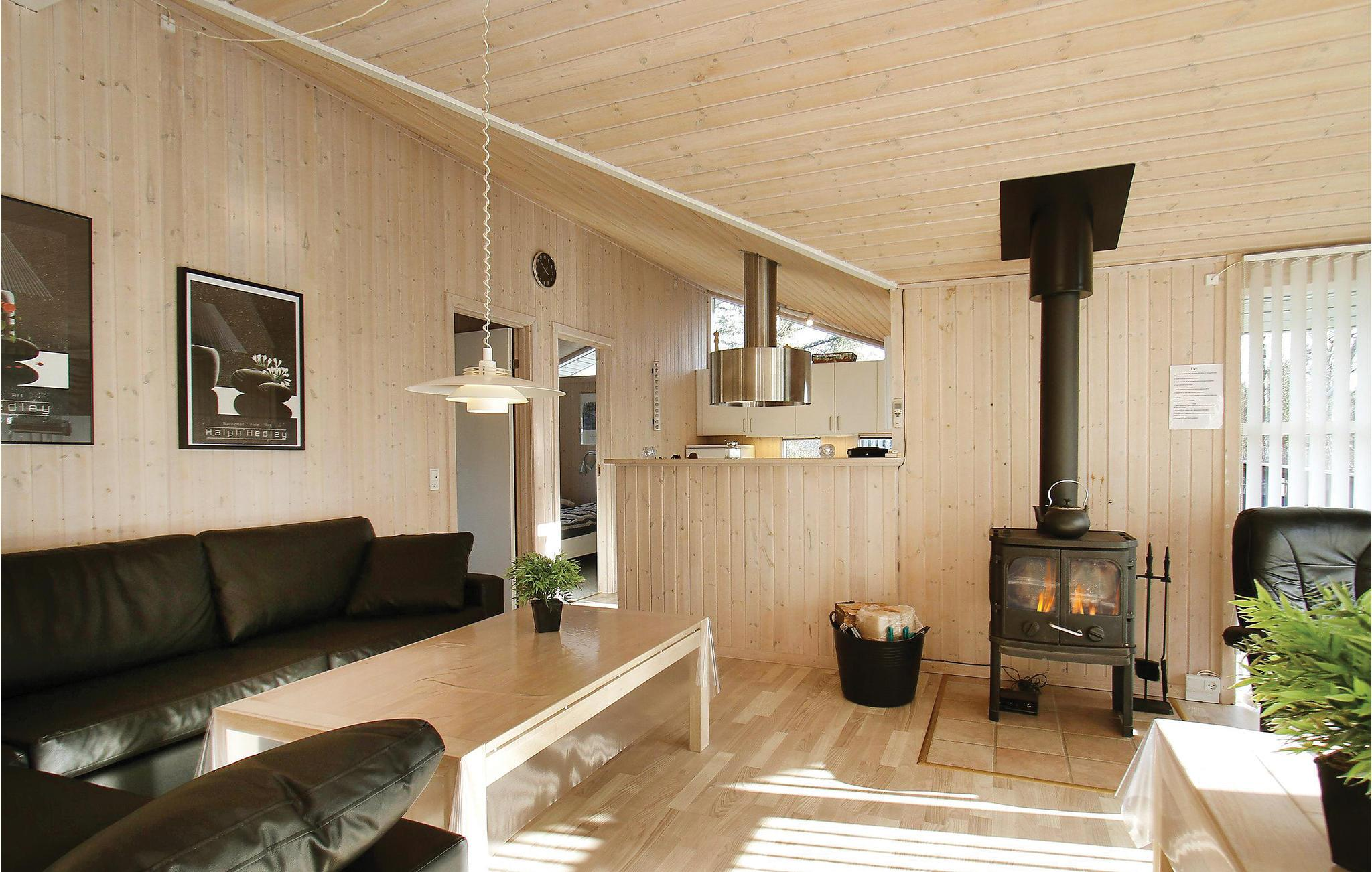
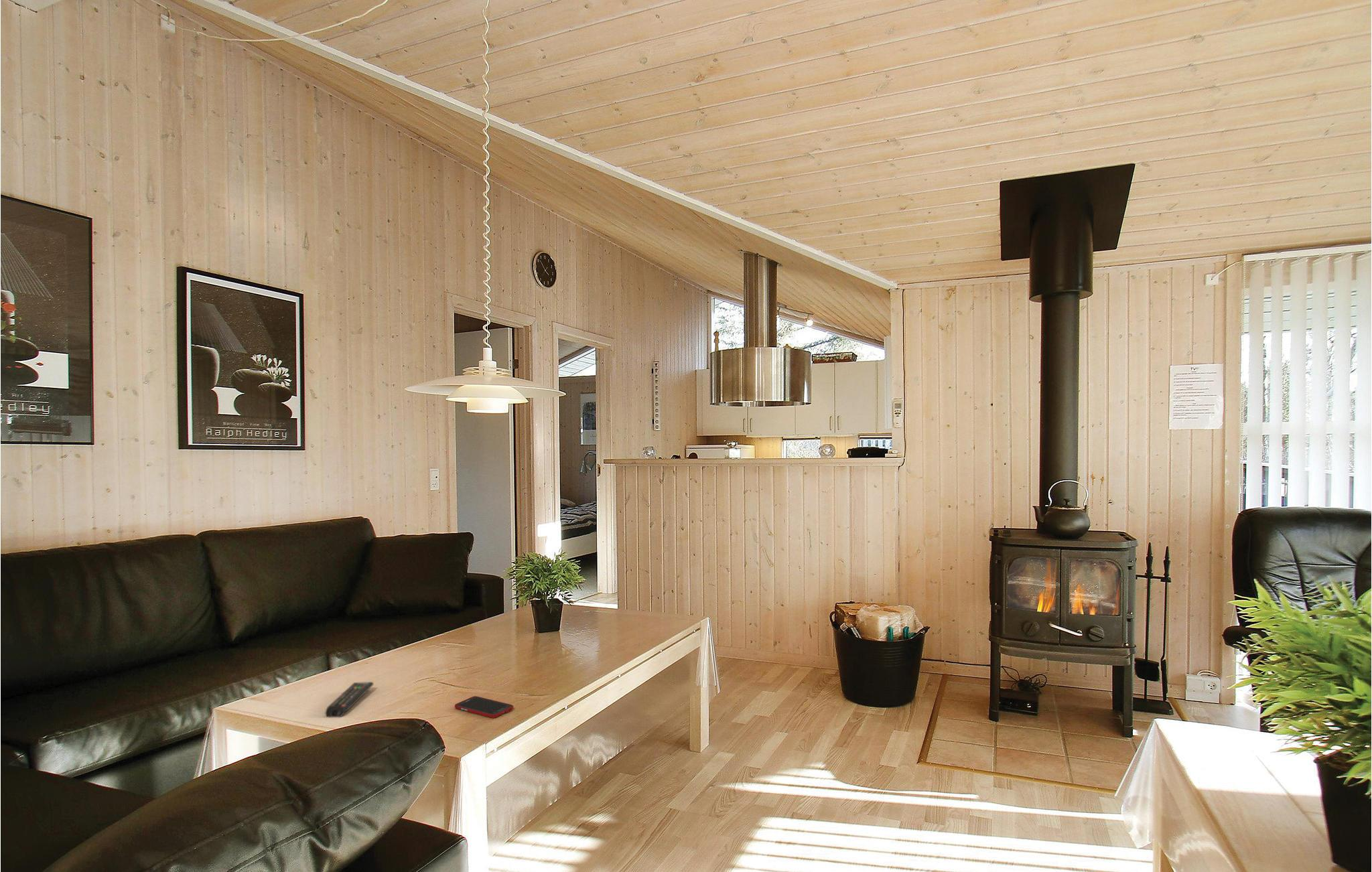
+ remote control (350, 697)
+ cell phone (484, 707)
